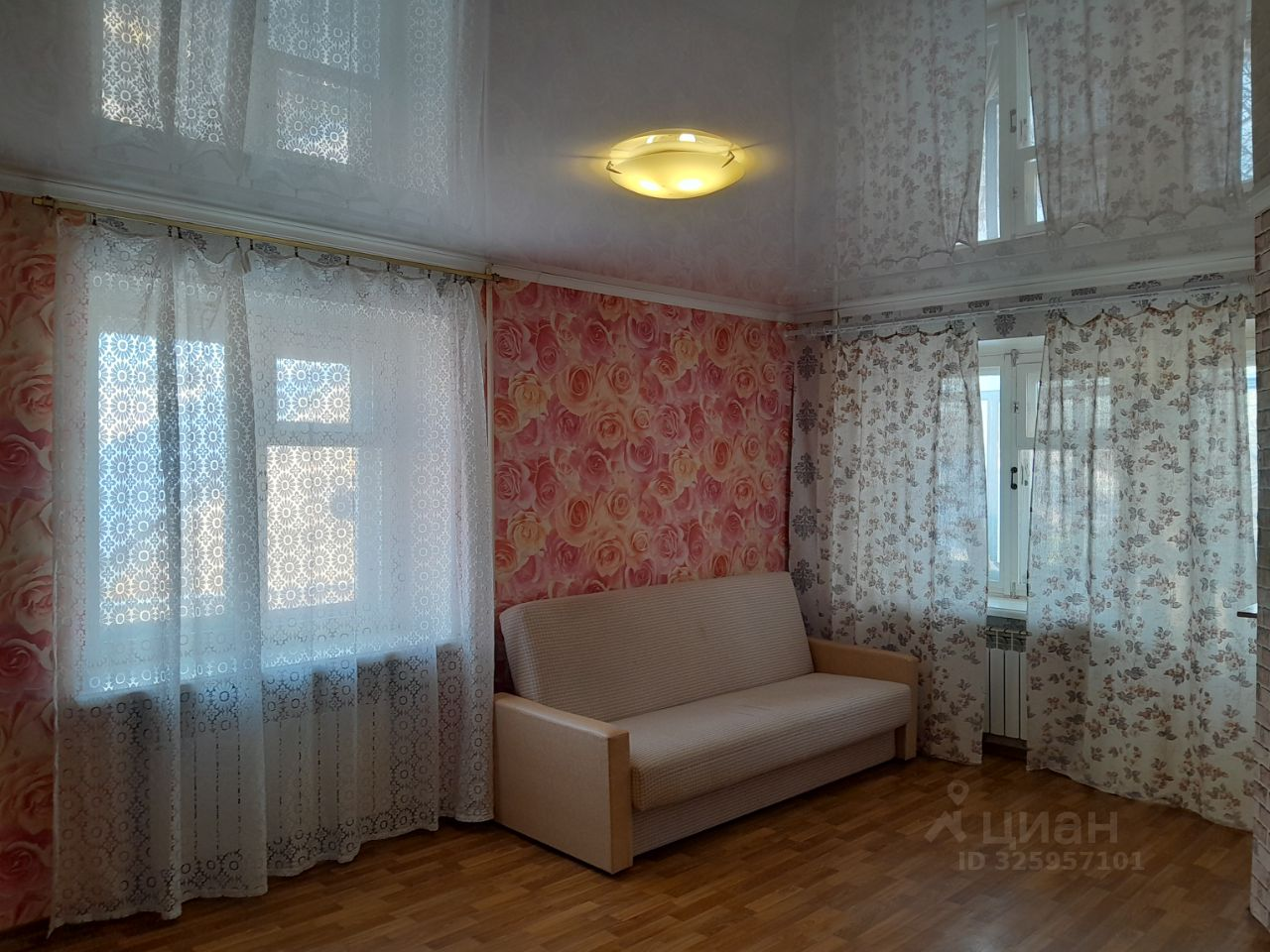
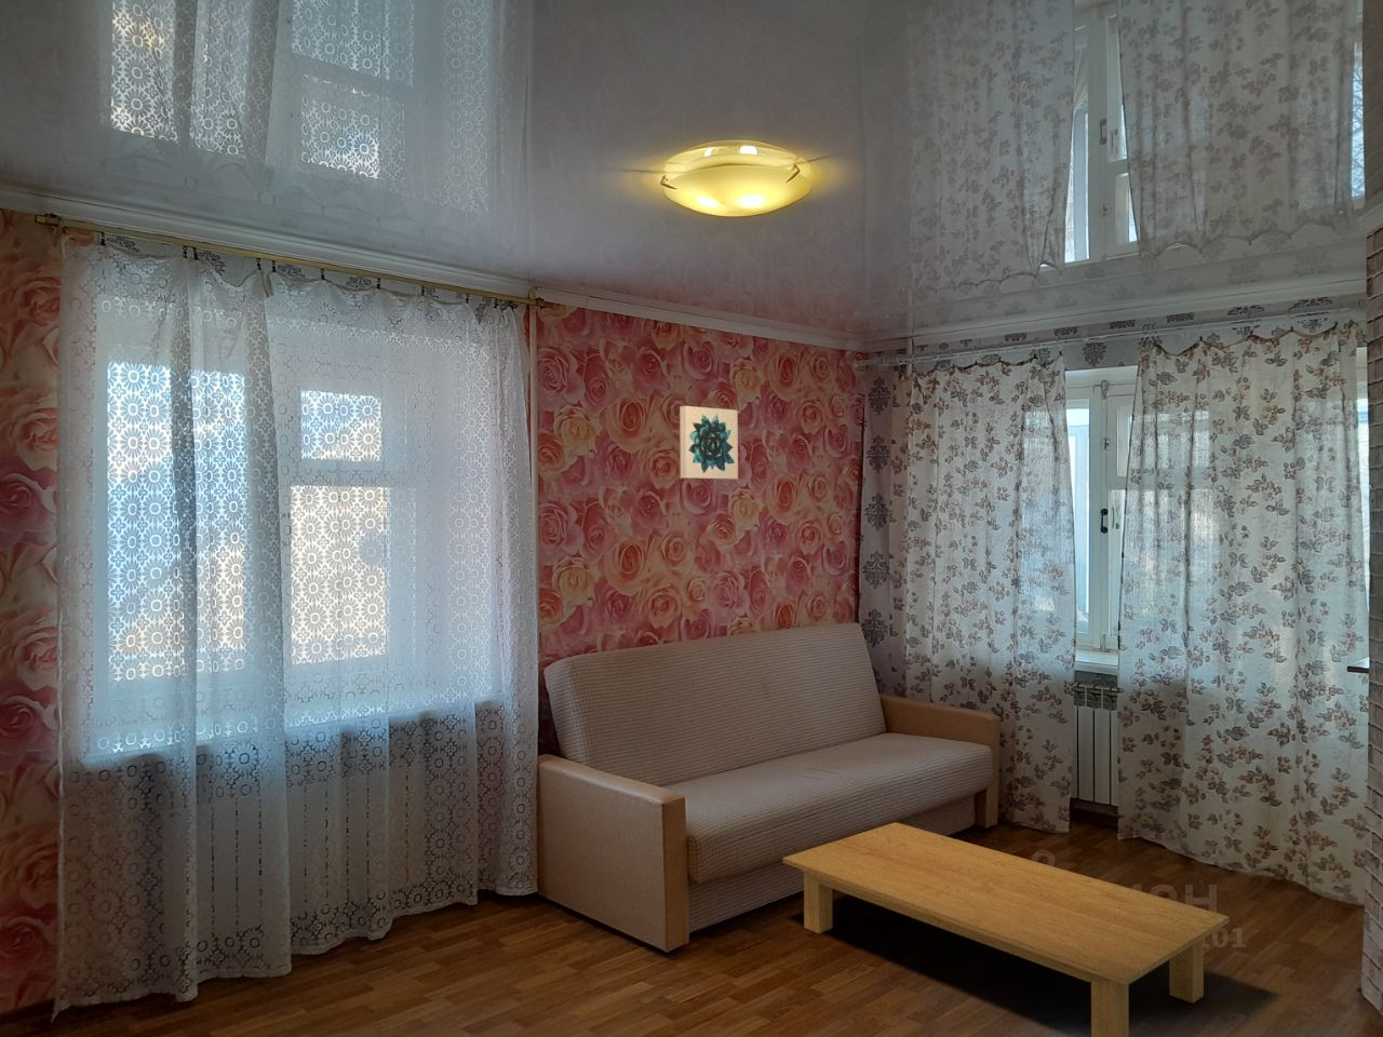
+ coffee table (988, 922)
+ wall art (709, 443)
